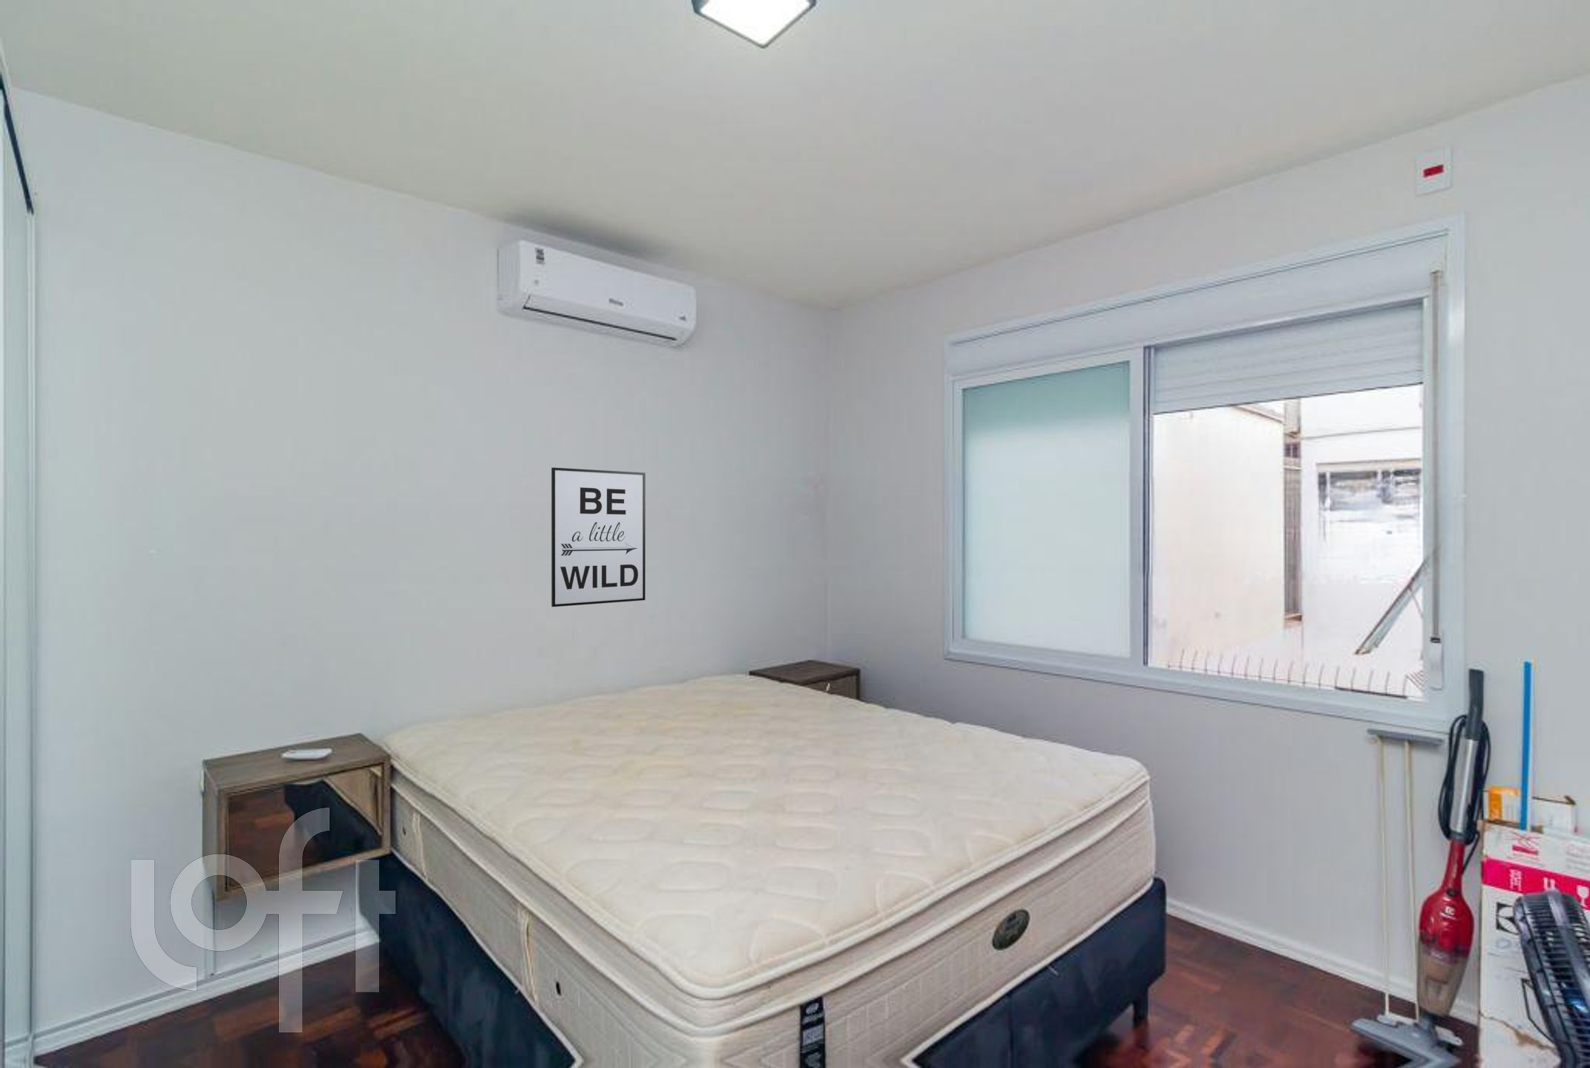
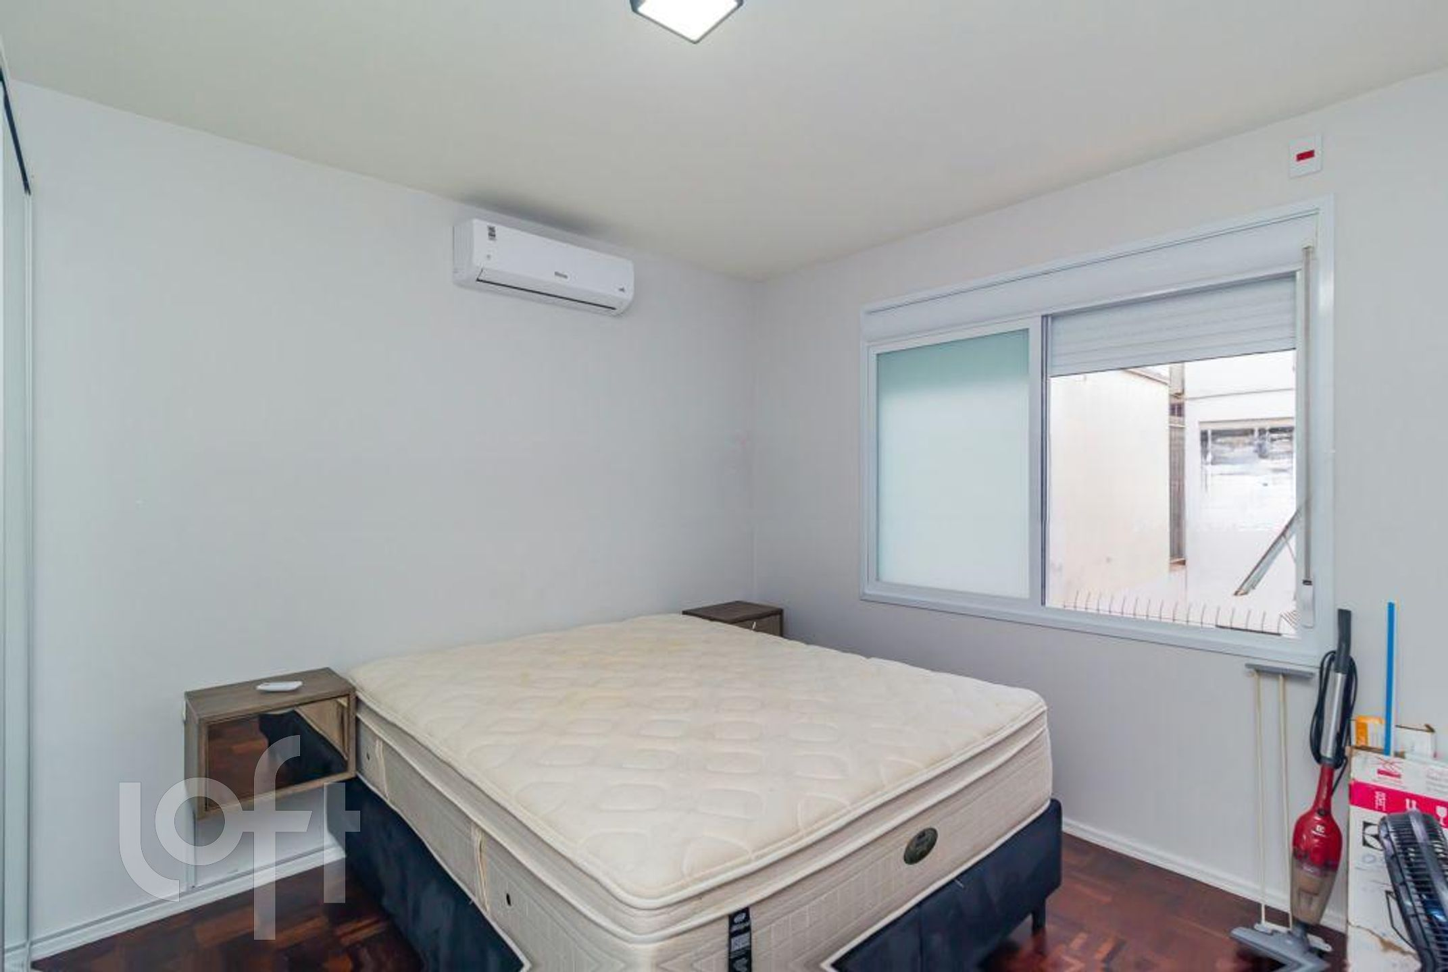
- wall art (601, 536)
